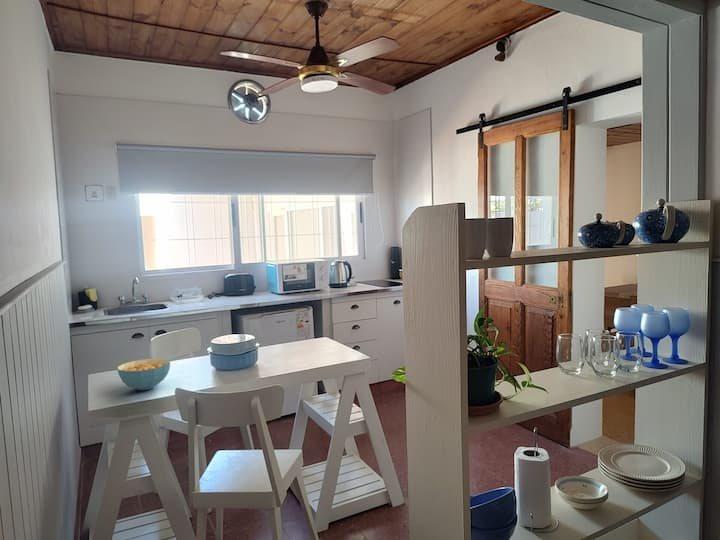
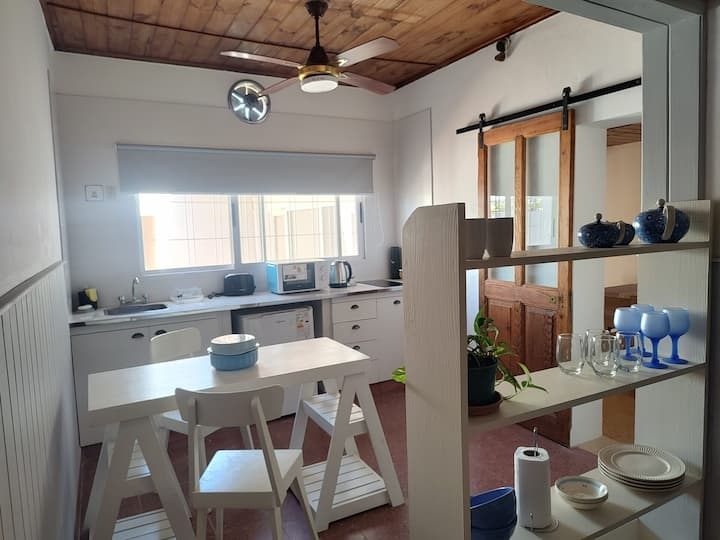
- cereal bowl (144, 376)
